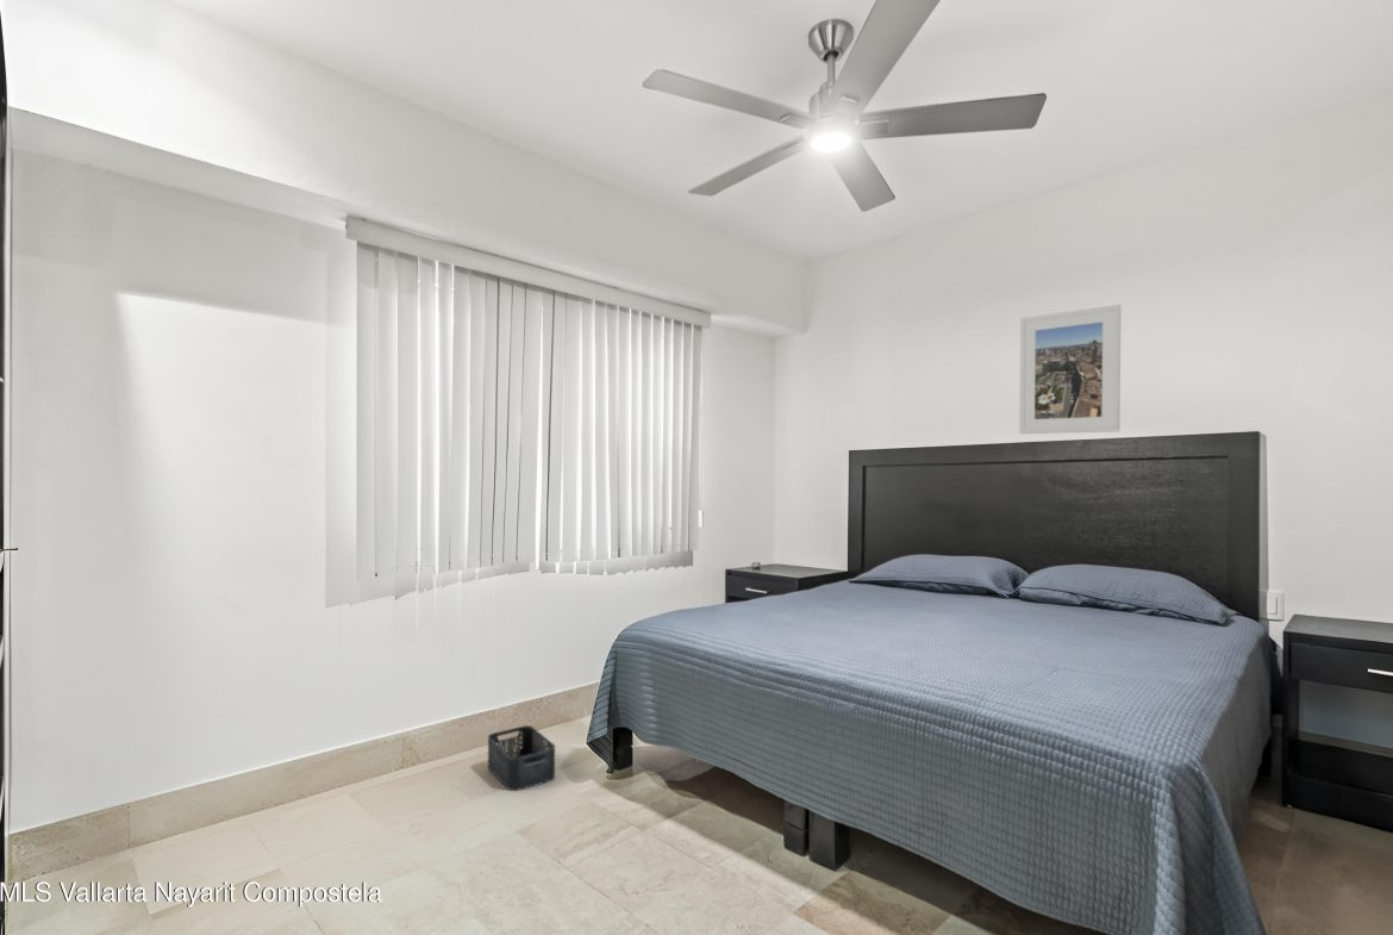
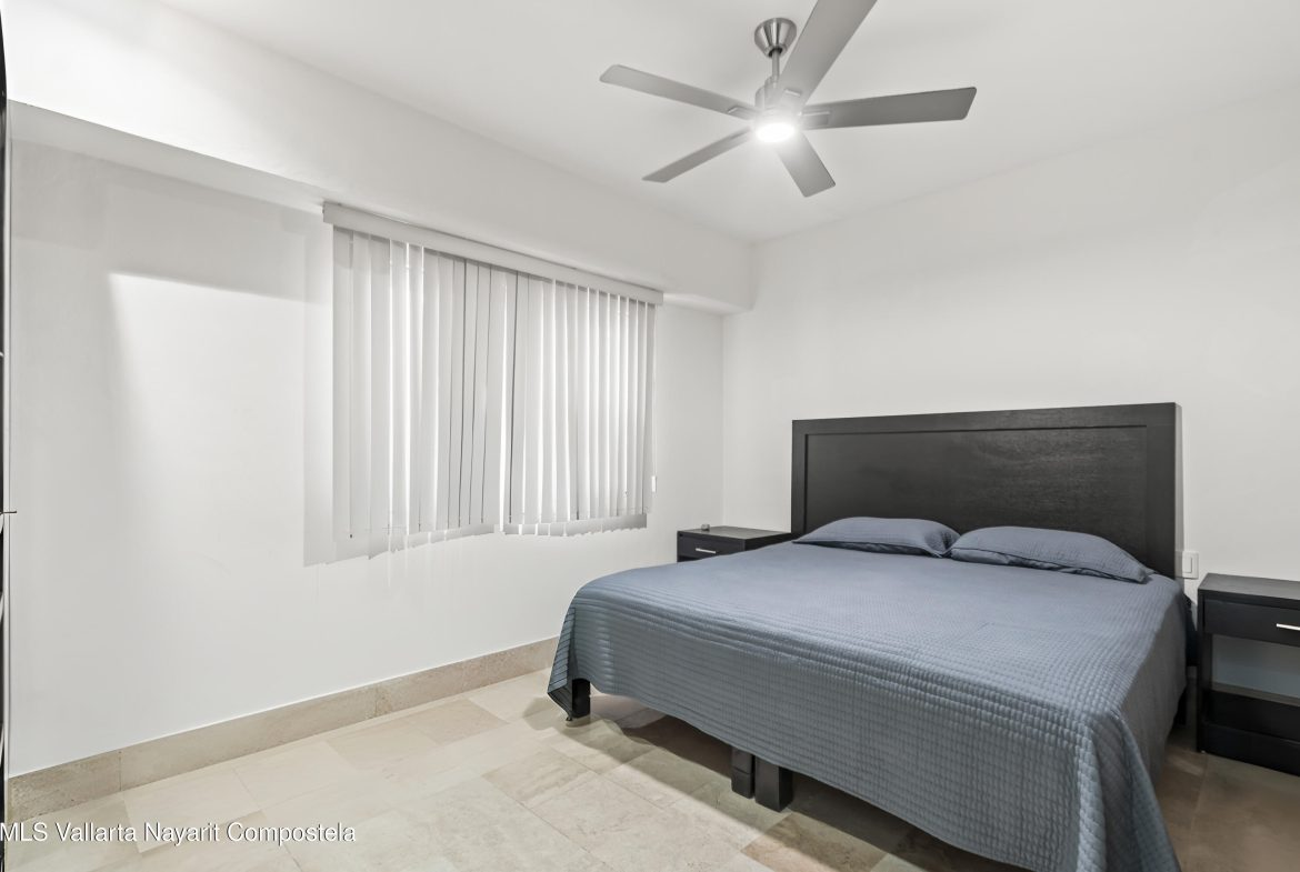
- storage bin (520, 756)
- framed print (1067, 372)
